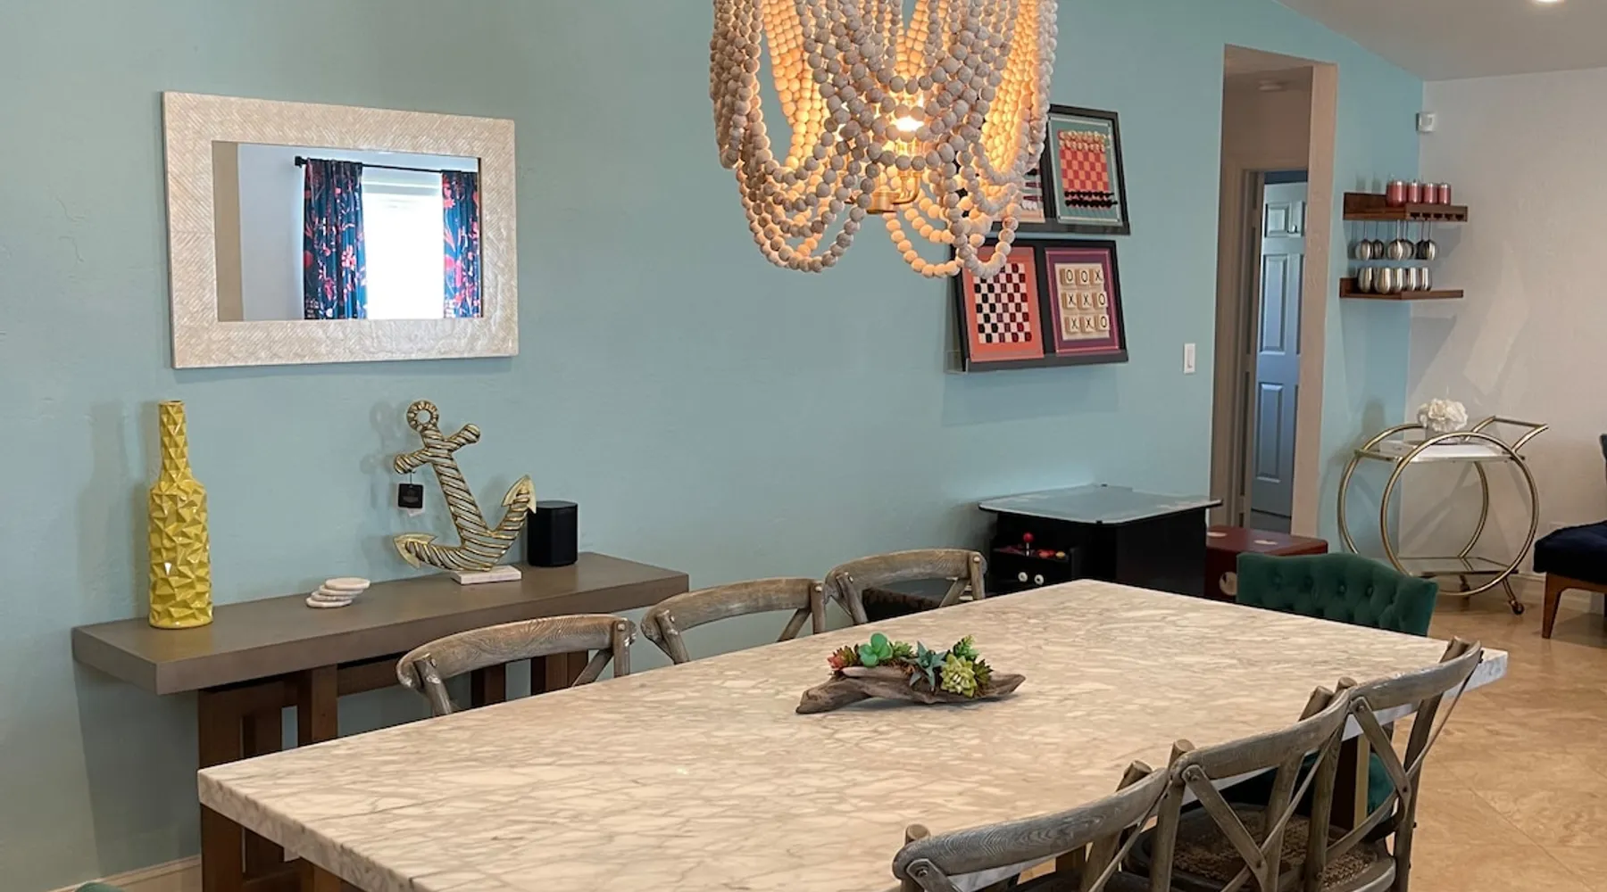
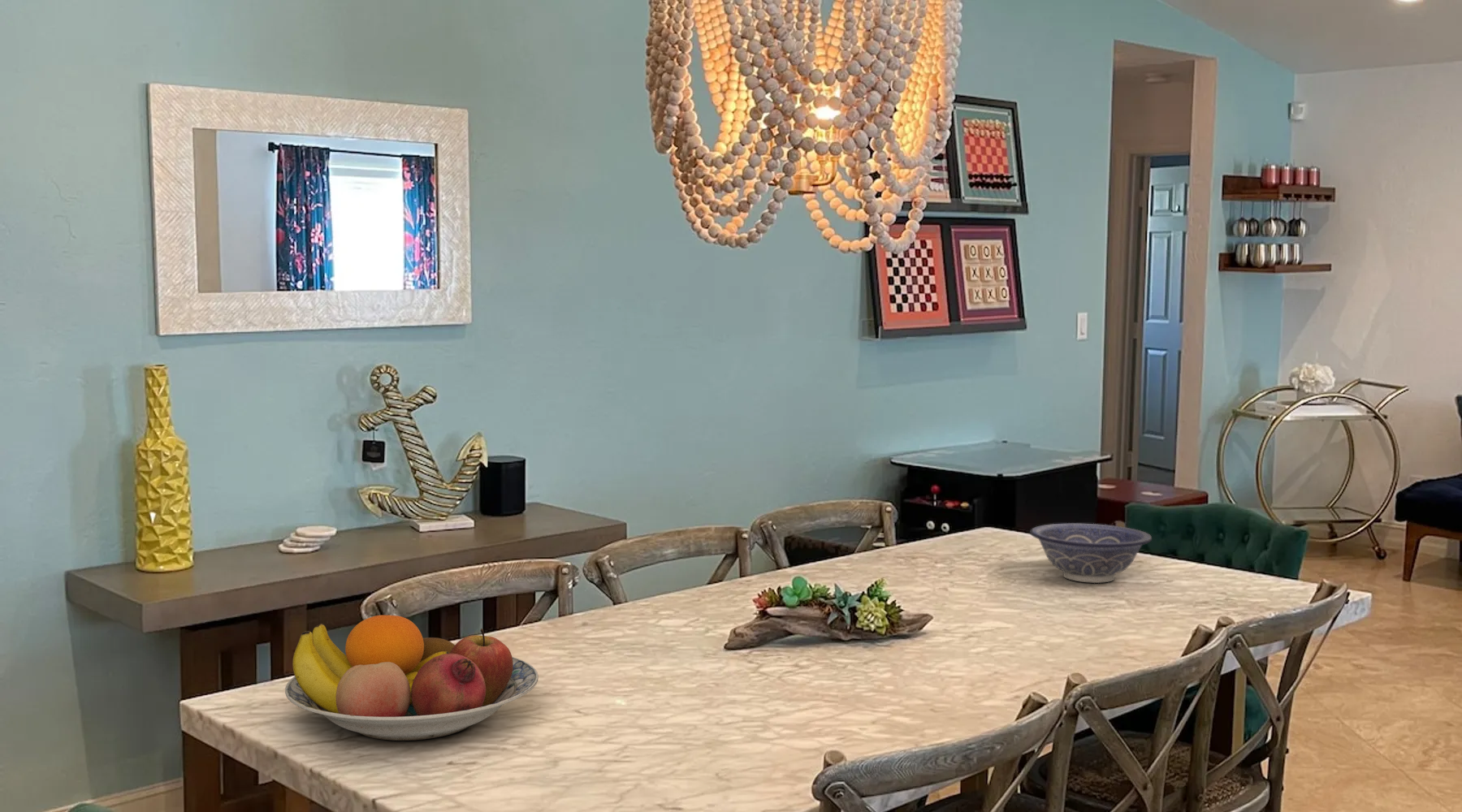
+ fruit bowl (413, 670)
+ decorative bowl (1089, 555)
